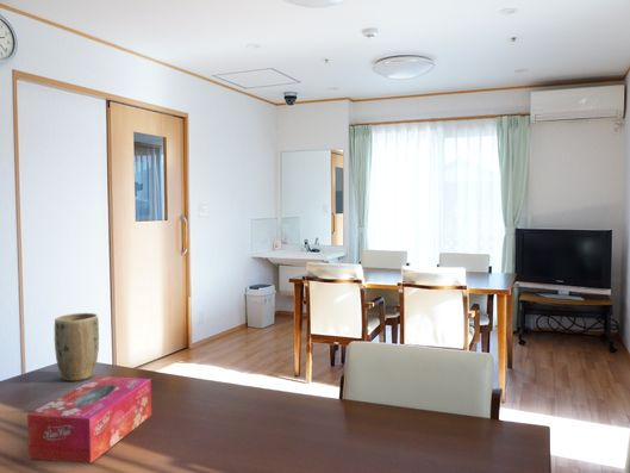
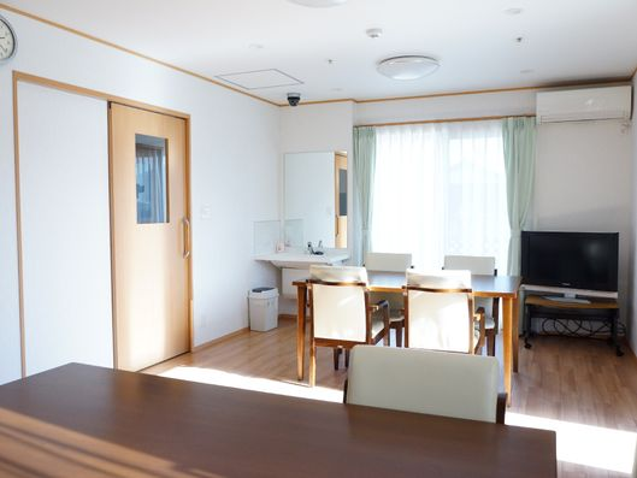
- tissue box (95, 415)
- plant pot (76, 346)
